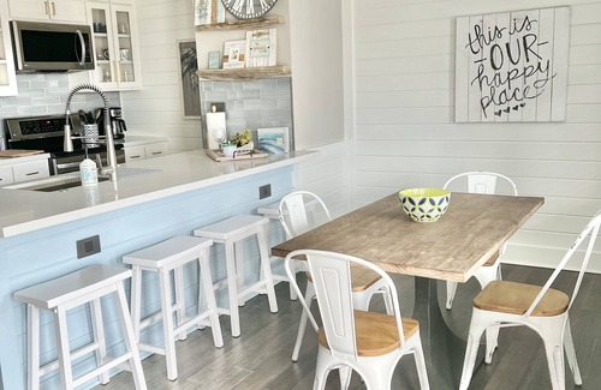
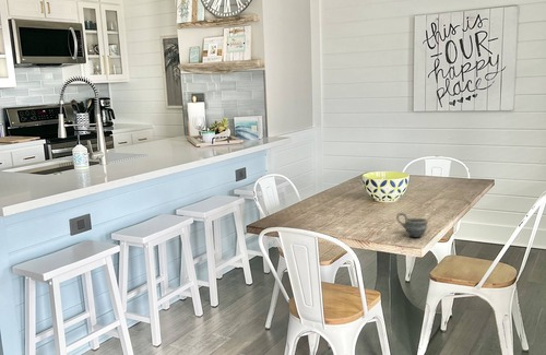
+ cup (413, 224)
